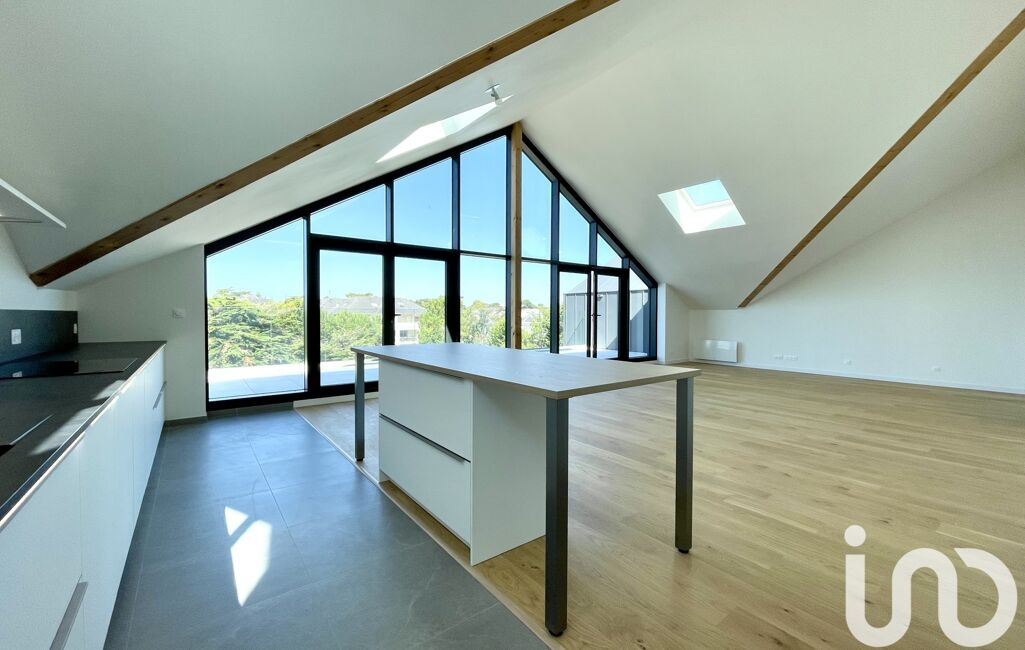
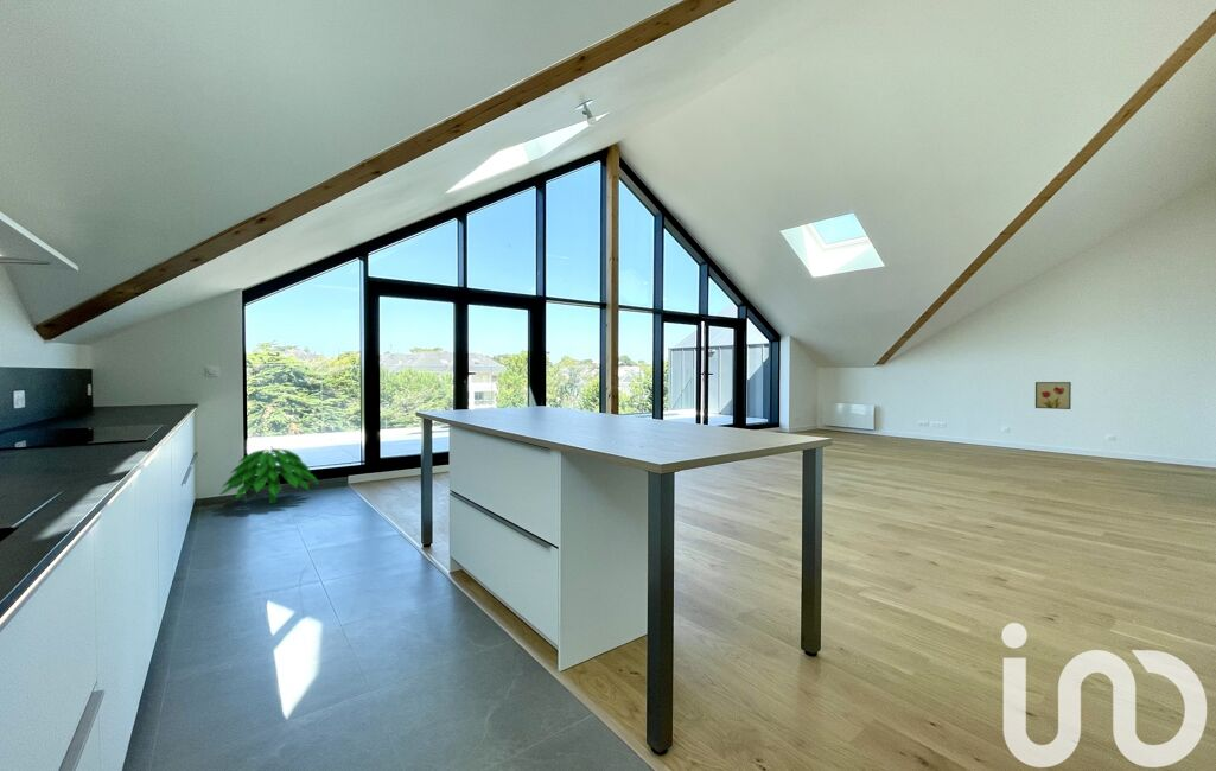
+ wall art (1052, 395)
+ indoor plant (272, 472)
